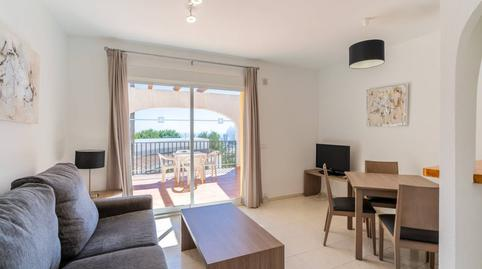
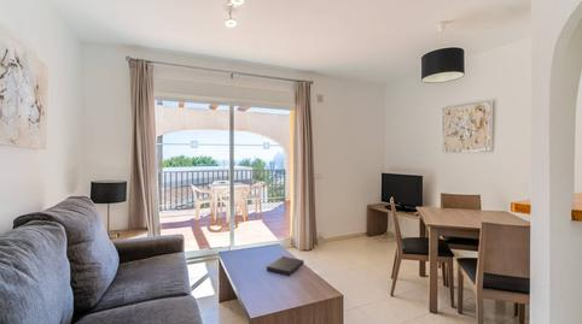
+ book (285, 265)
